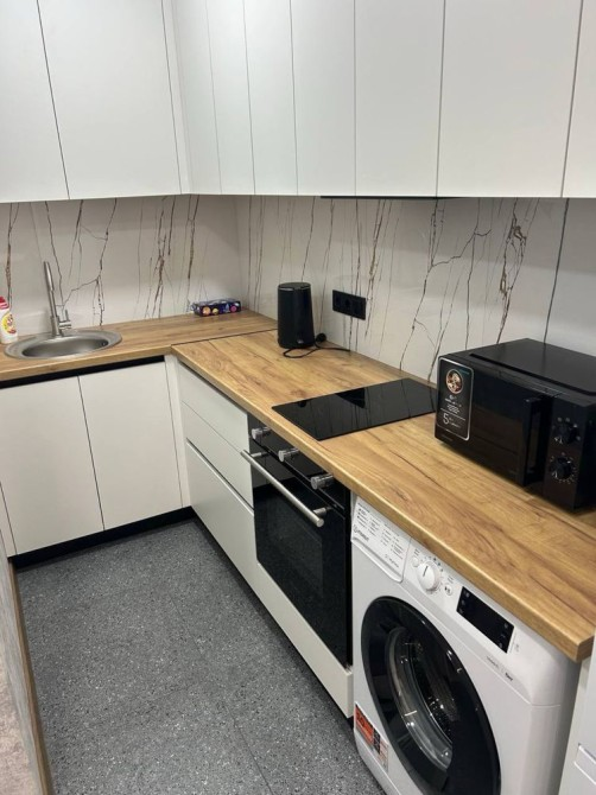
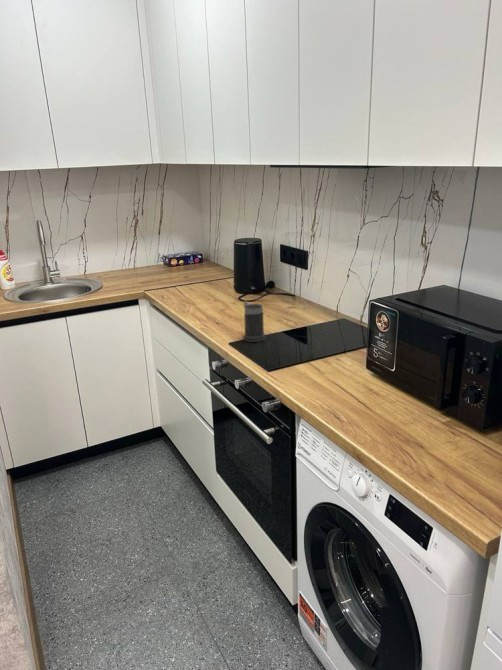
+ mug (251, 320)
